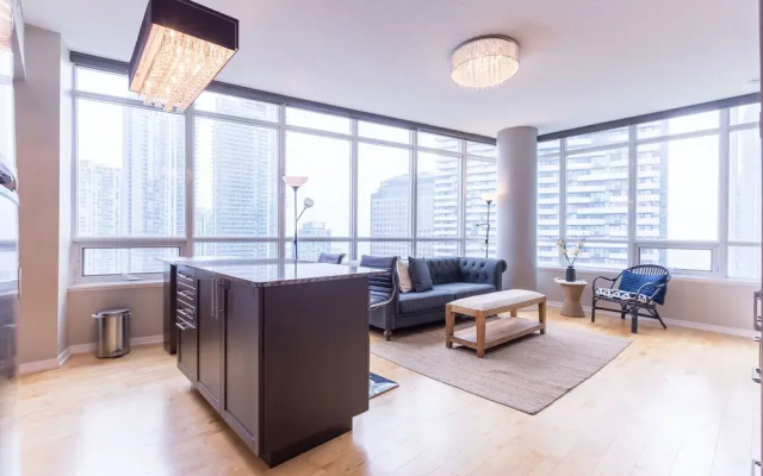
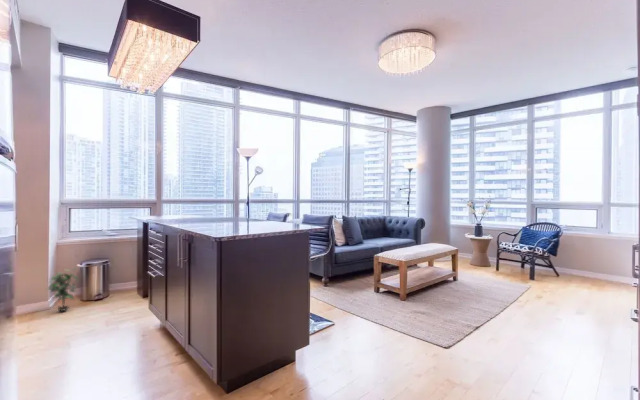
+ potted plant (63, 289)
